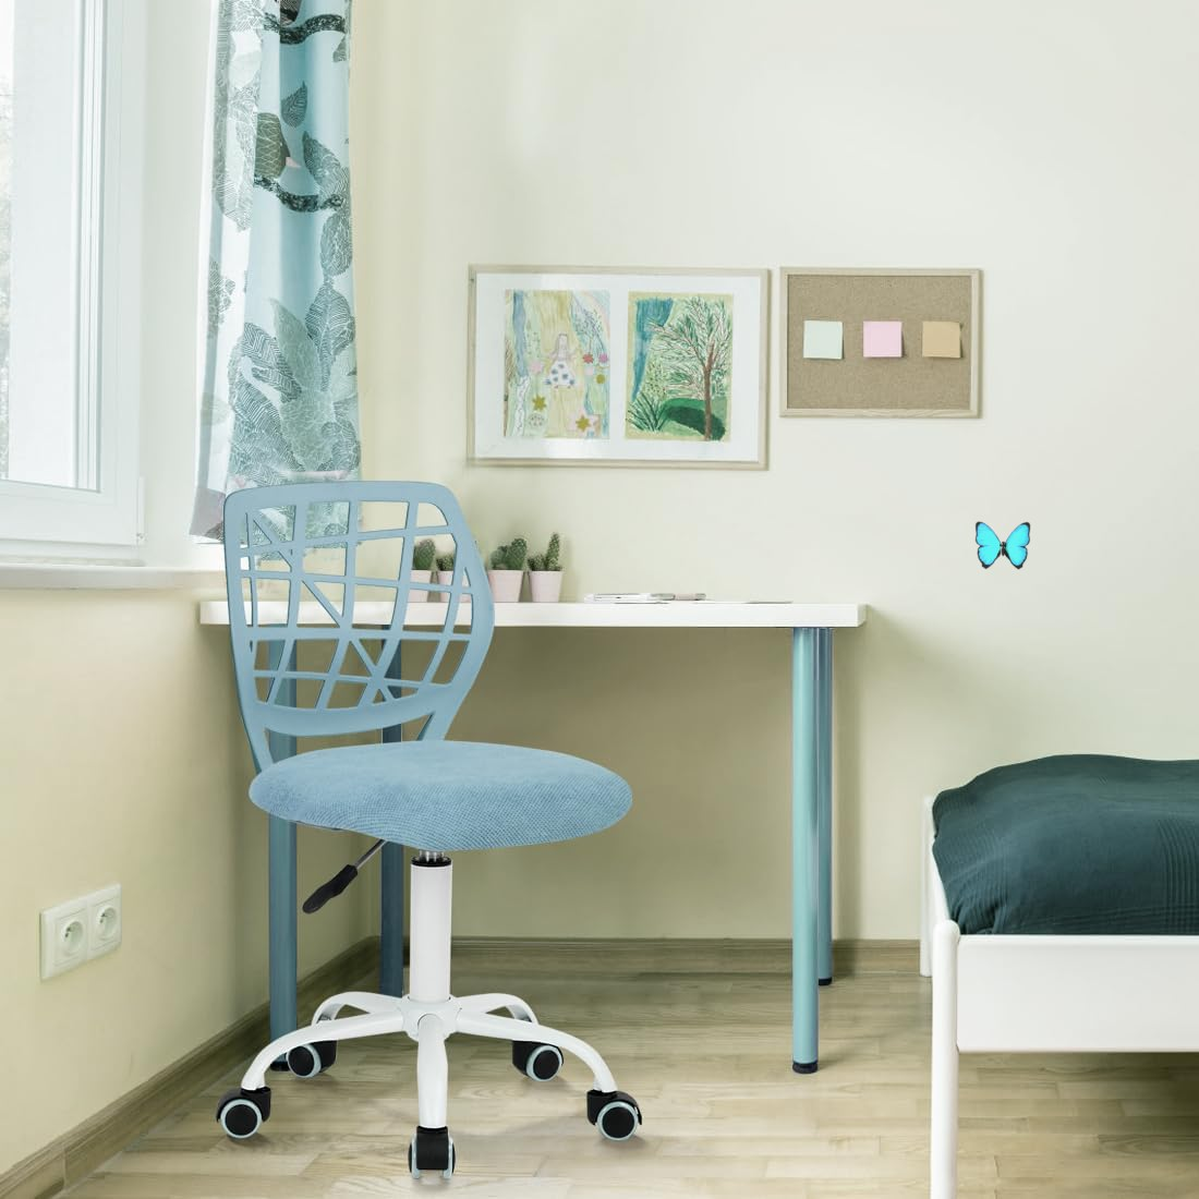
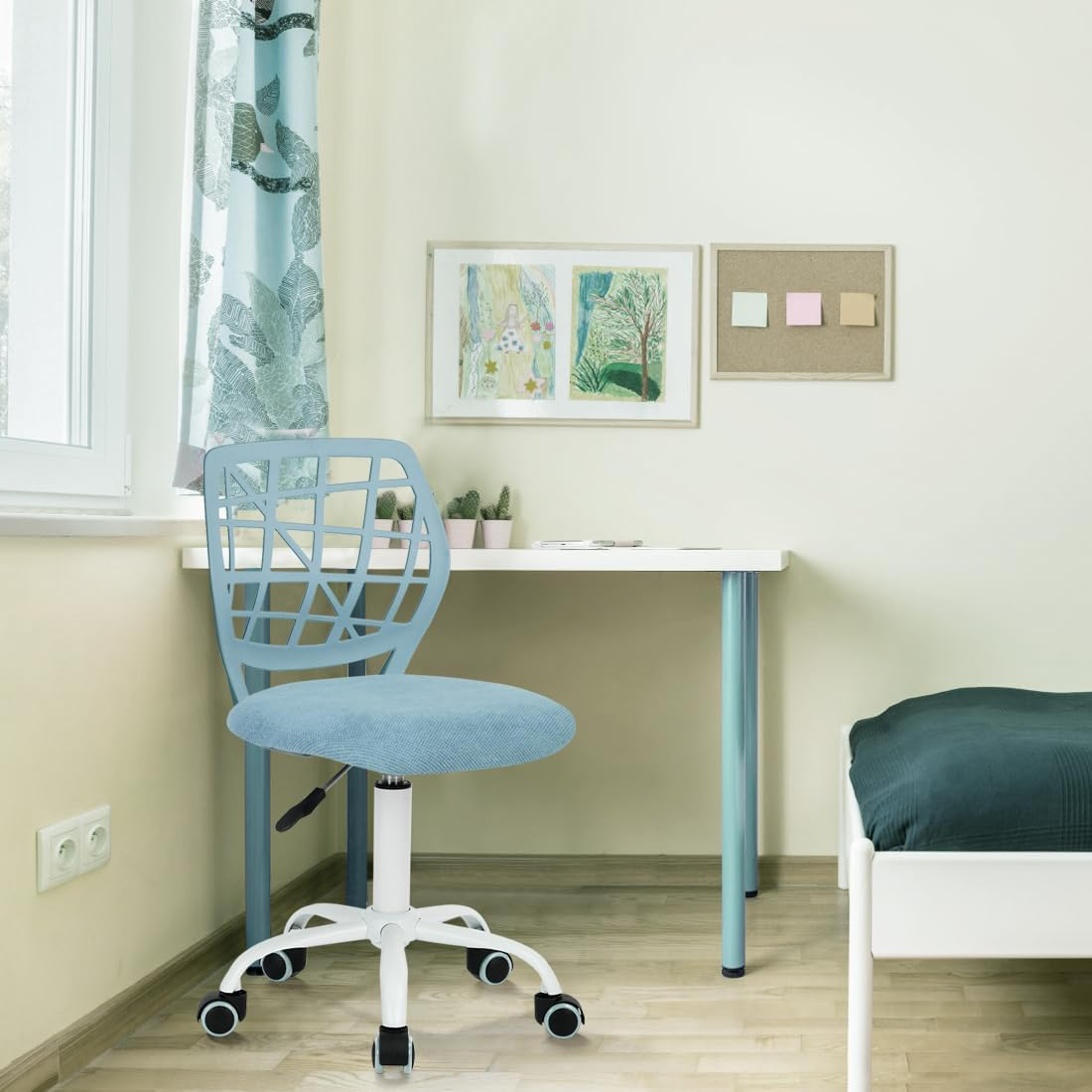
- decorative butterfly (1002, 545)
